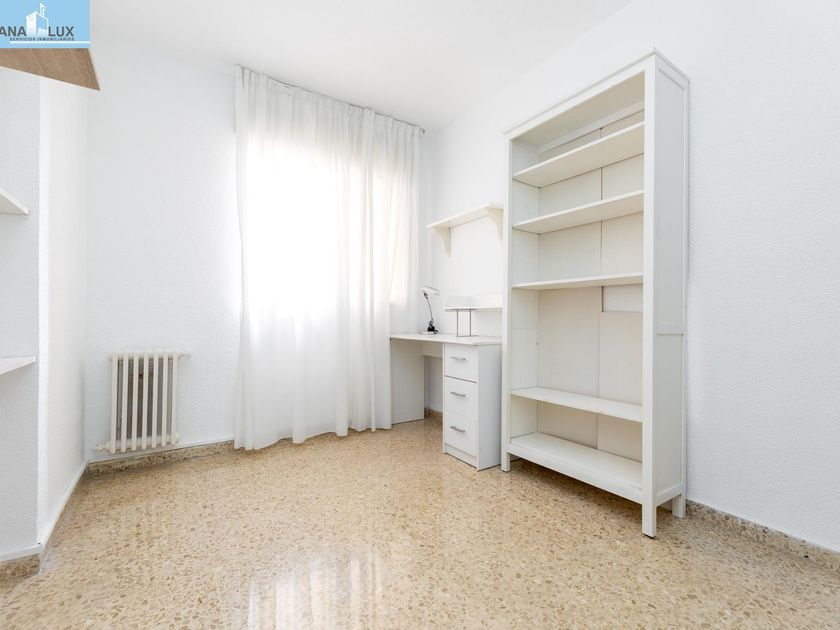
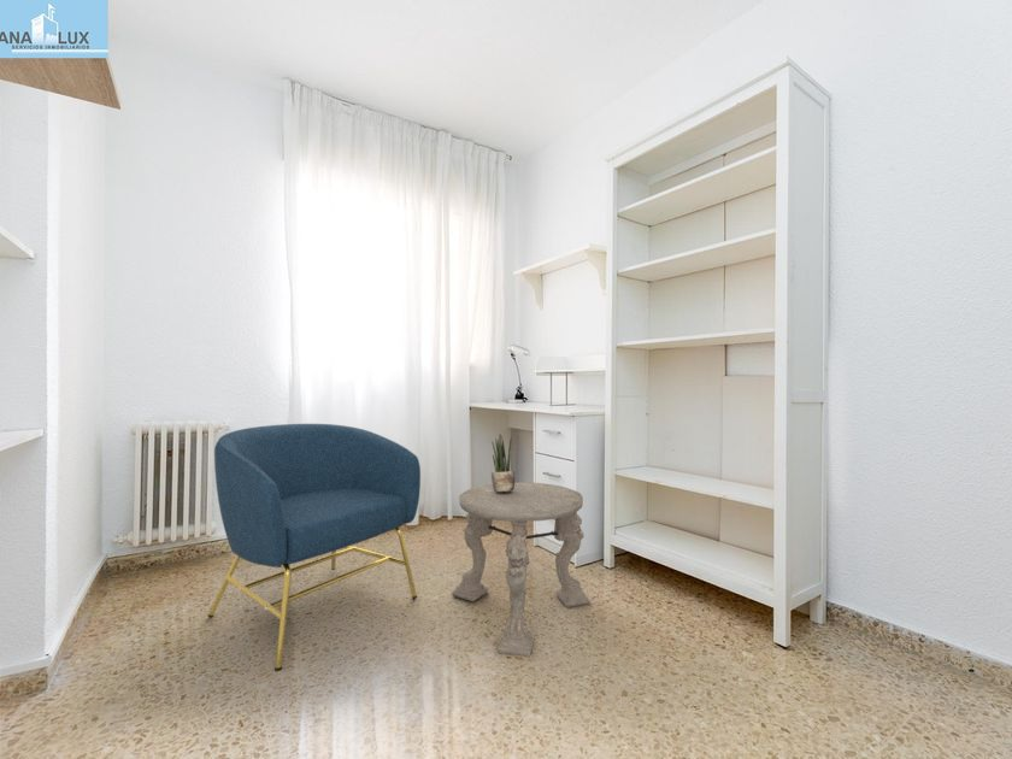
+ potted plant (502, 461)
+ side table (526, 553)
+ armchair (310, 518)
